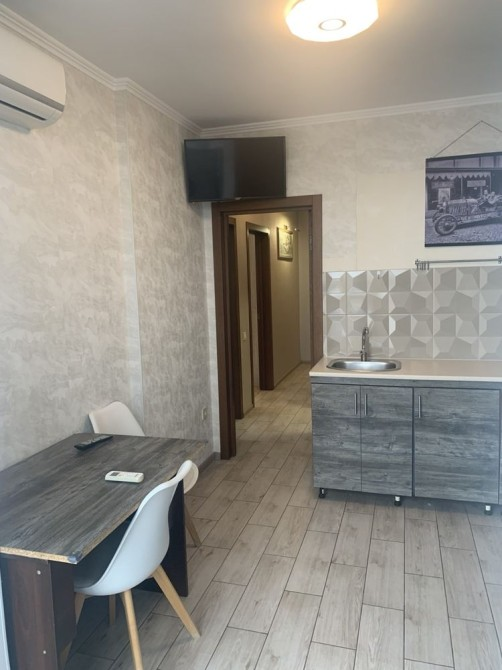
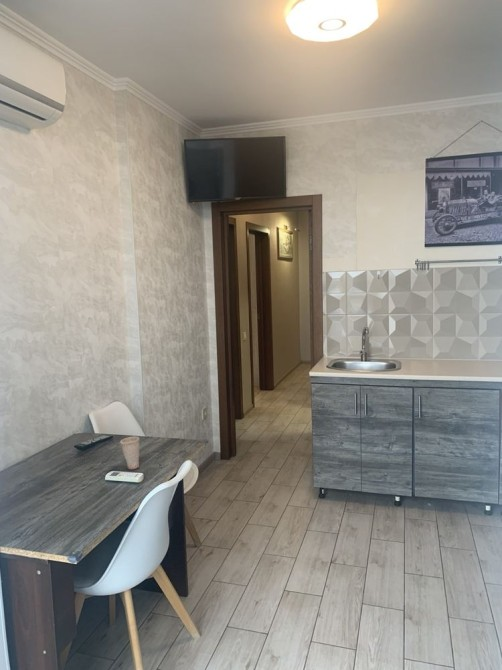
+ cup (130, 453)
